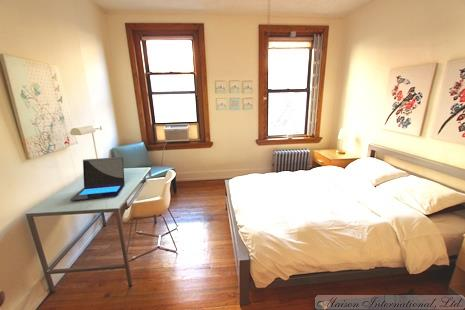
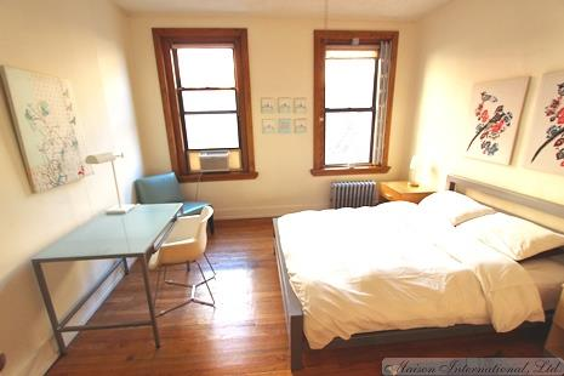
- laptop (98, 177)
